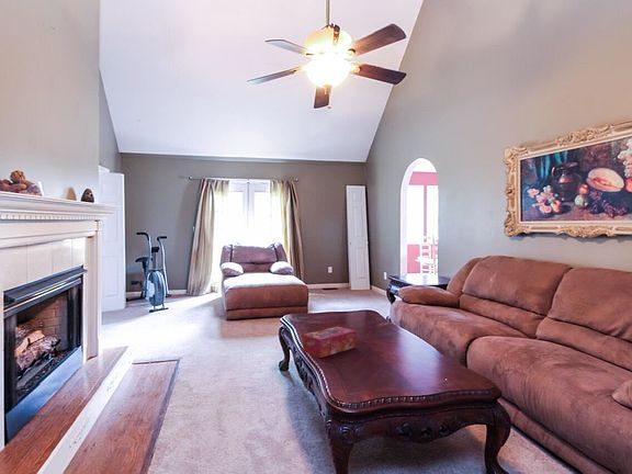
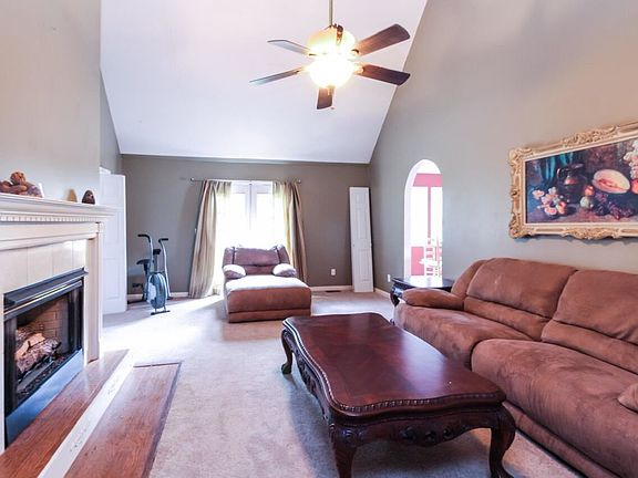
- tissue box (329, 340)
